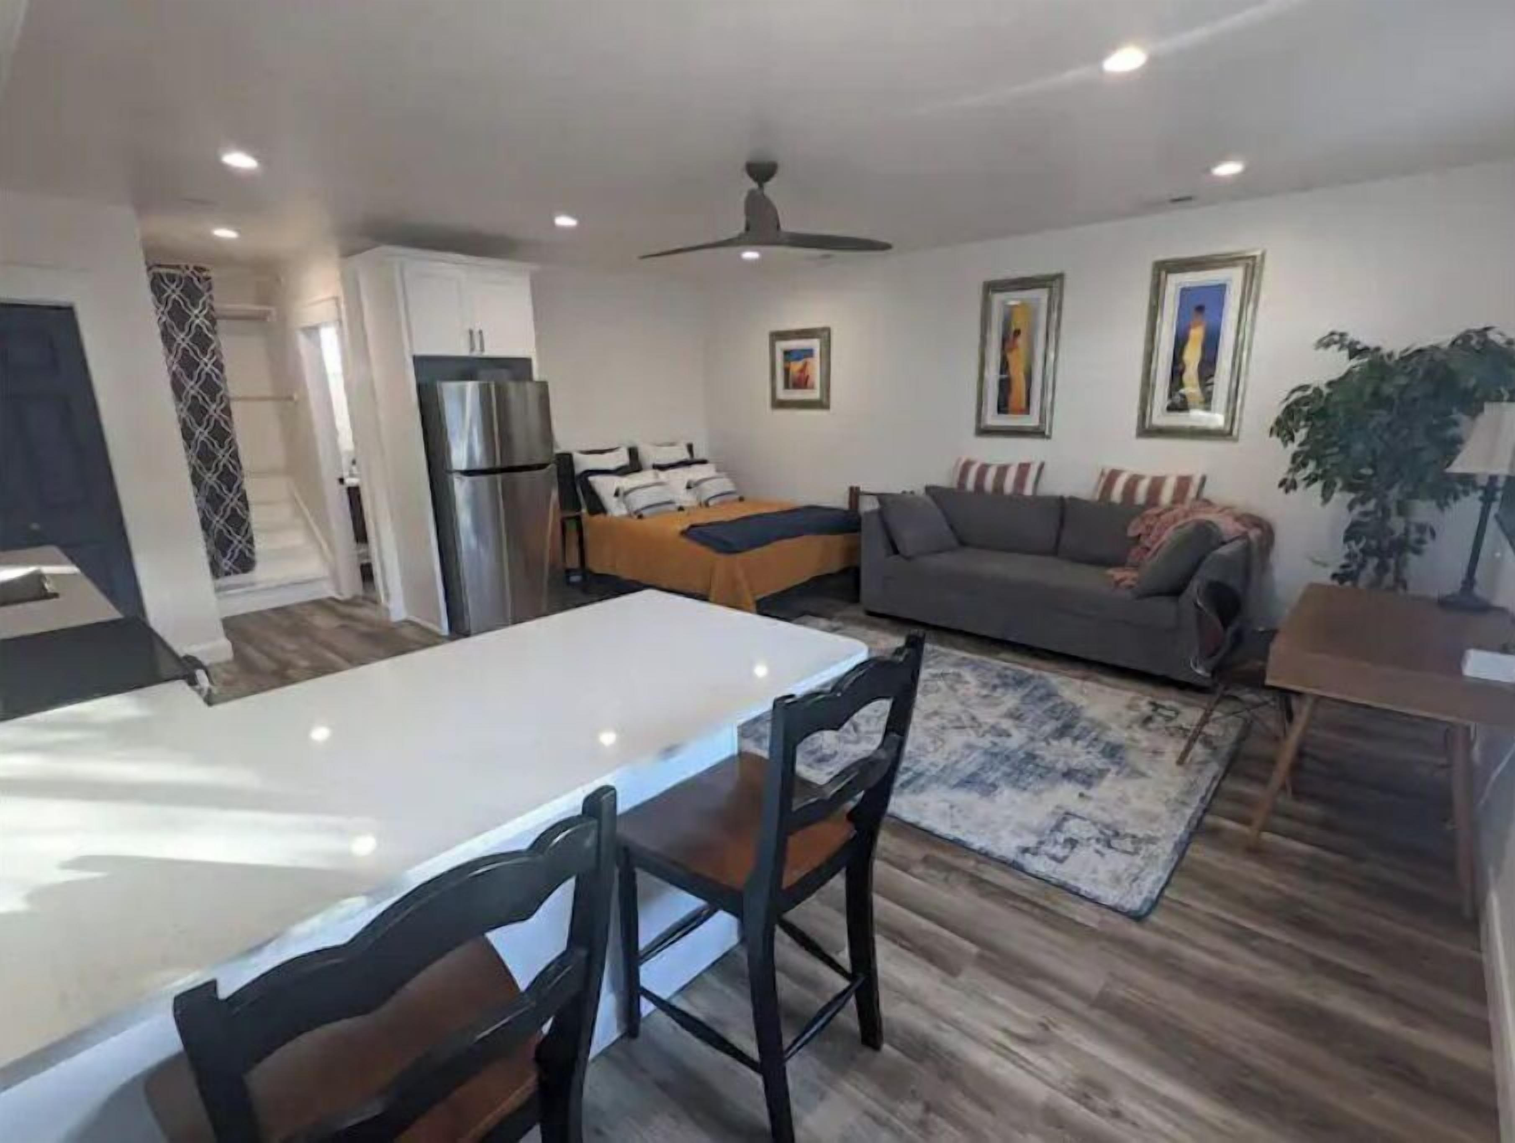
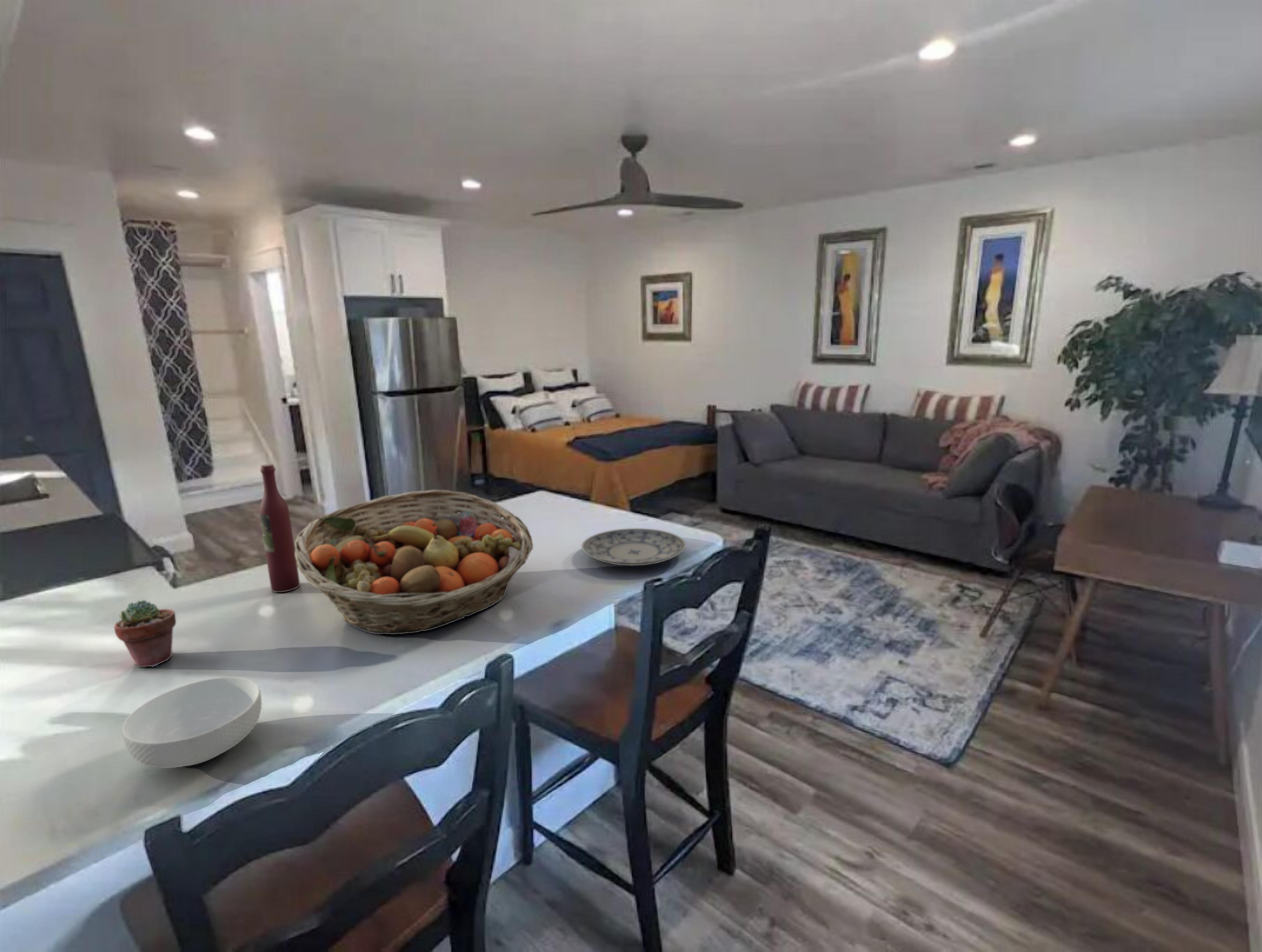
+ potted succulent (147, 630)
+ cereal bowl (198, 727)
+ plate (634, 549)
+ wine bottle (276, 528)
+ fruit basket (422, 556)
